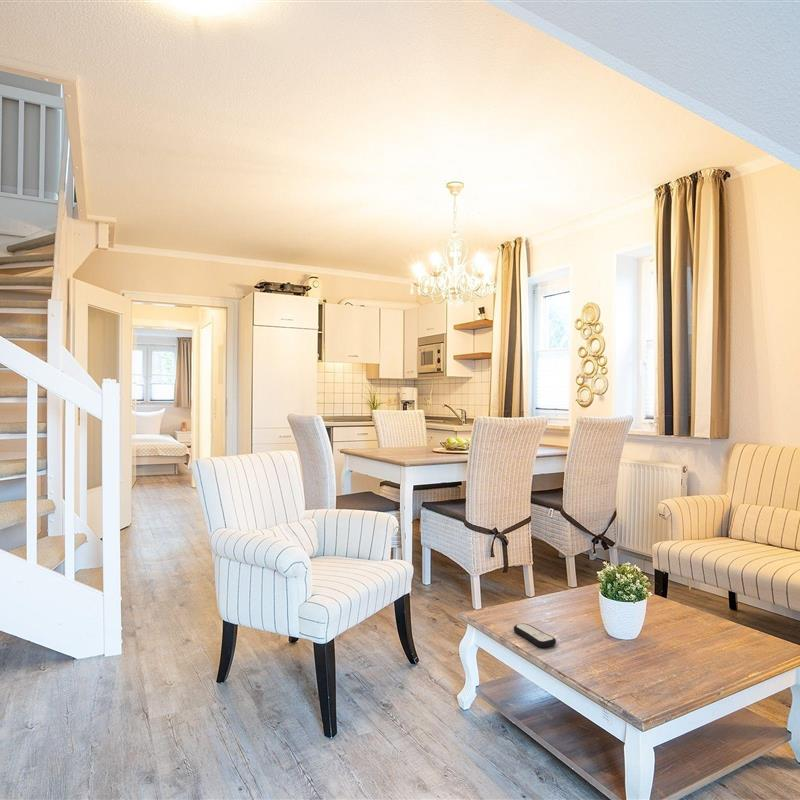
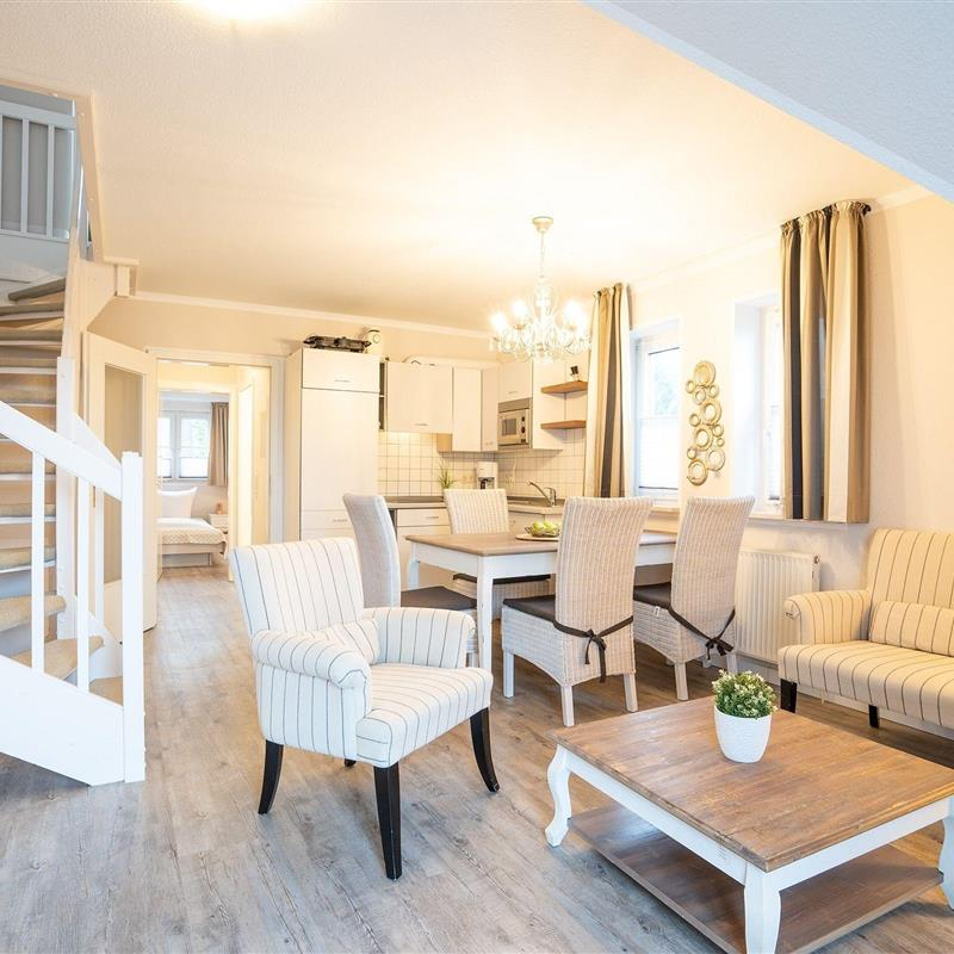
- remote control (533, 634)
